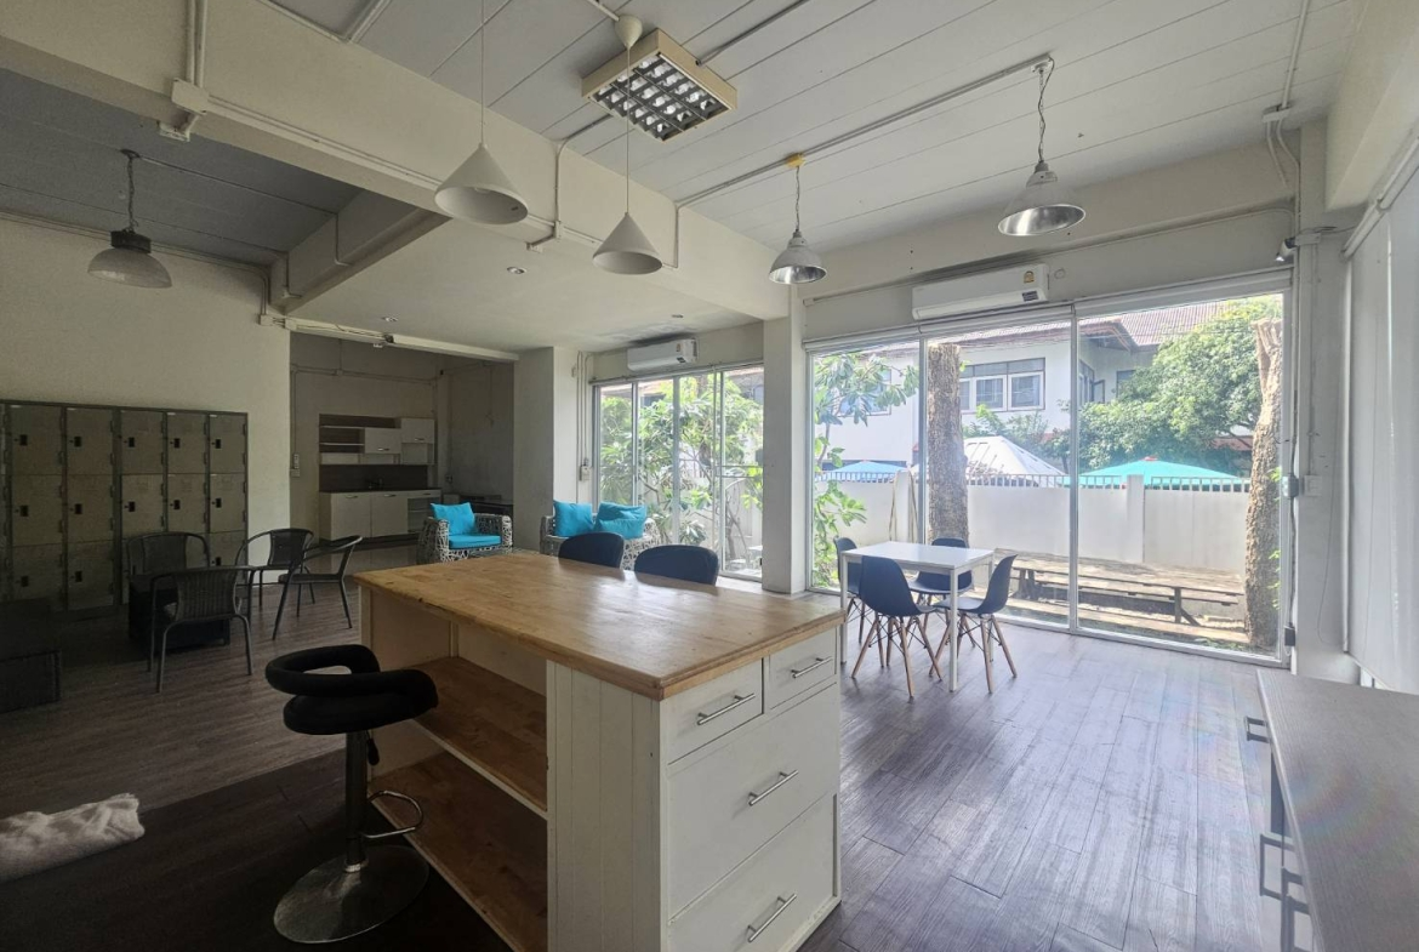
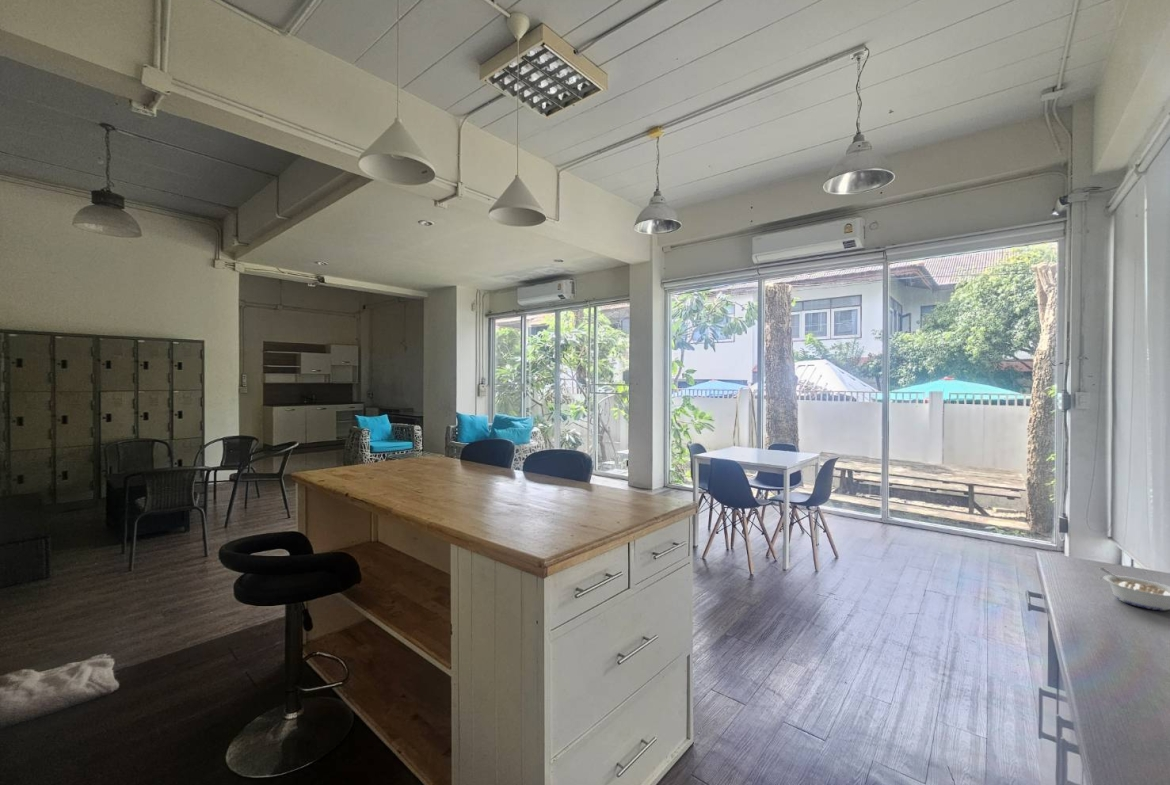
+ legume (1138, 591)
